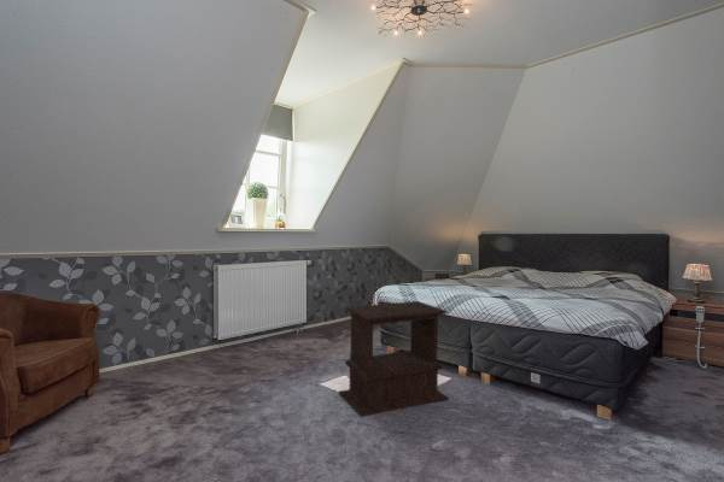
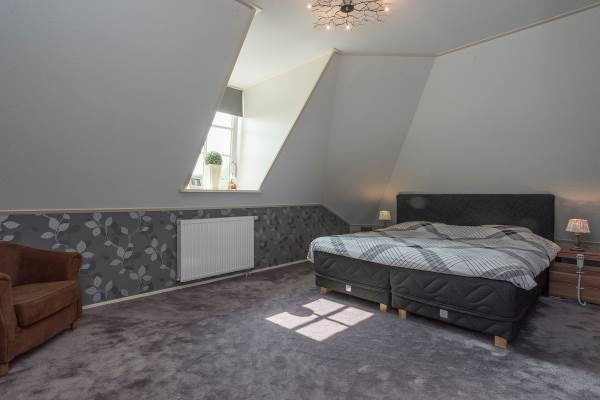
- side table (393, 353)
